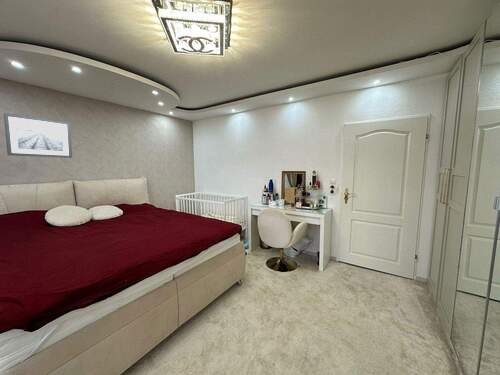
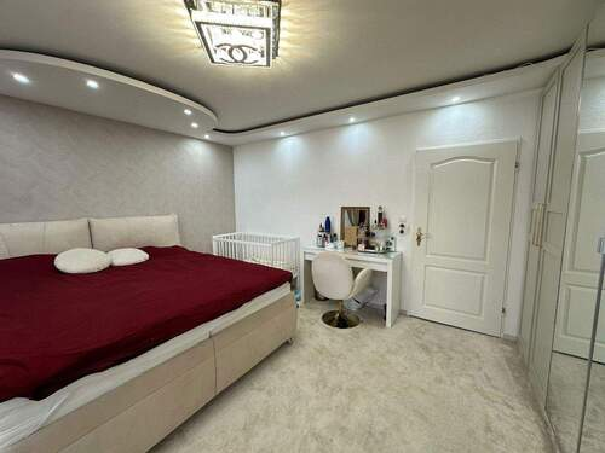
- wall art (41, 137)
